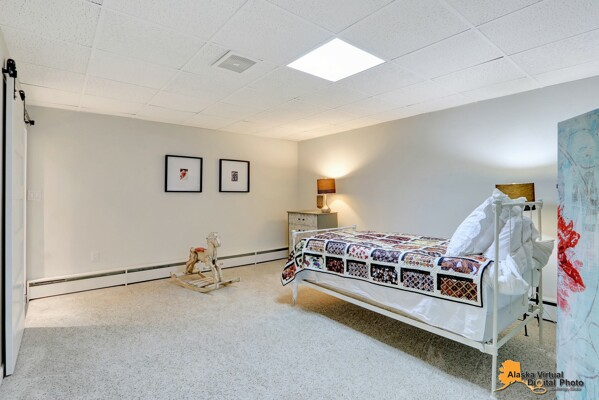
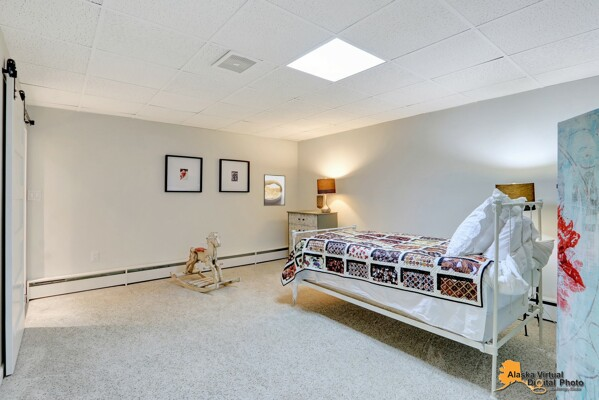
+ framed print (274, 190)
